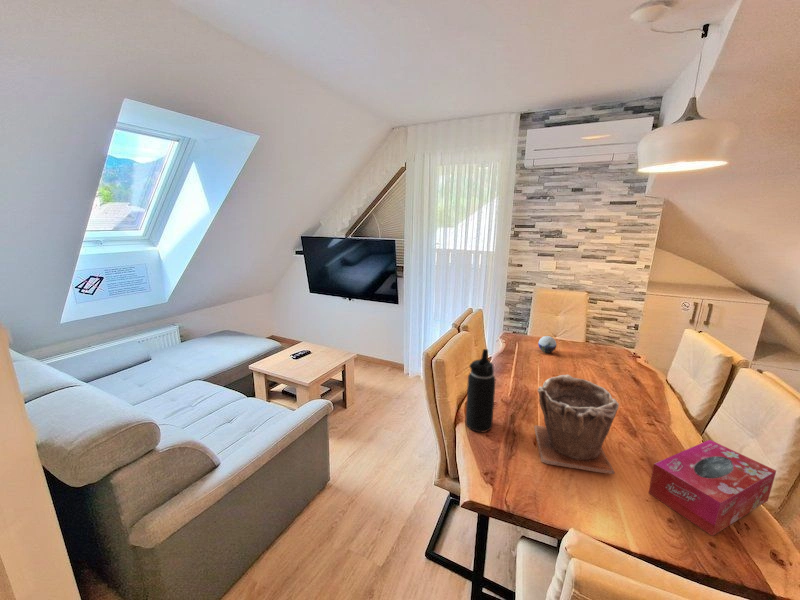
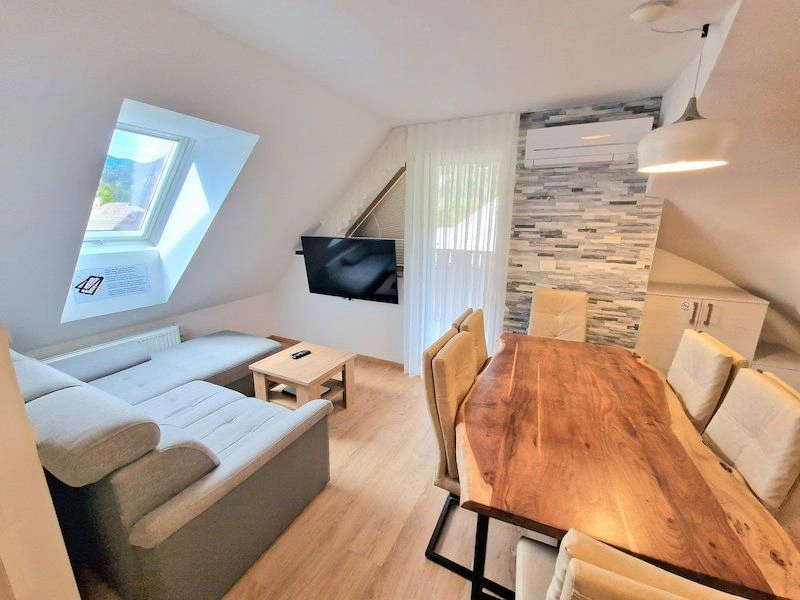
- plant pot (573, 419)
- water bottle (479, 390)
- decorative orb (547, 344)
- tissue box (710, 482)
